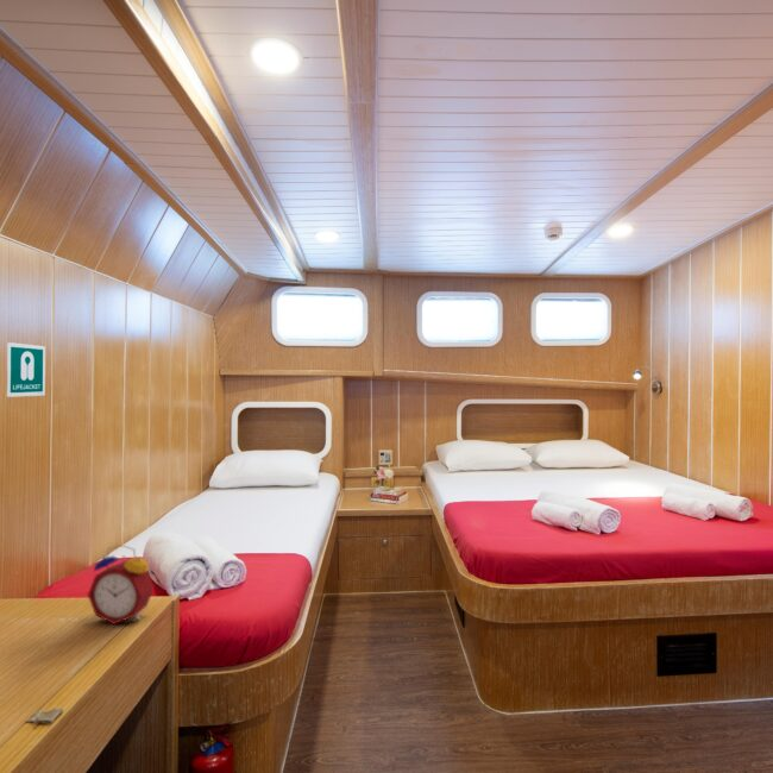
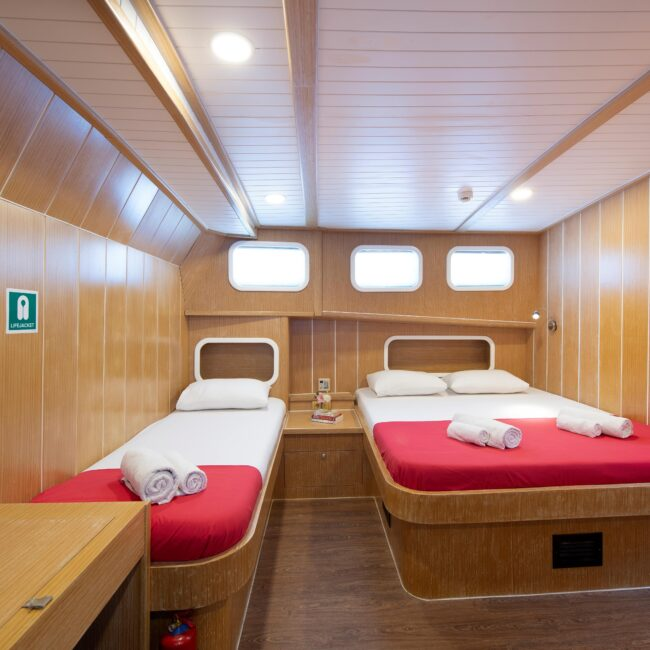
- alarm clock (124, 579)
